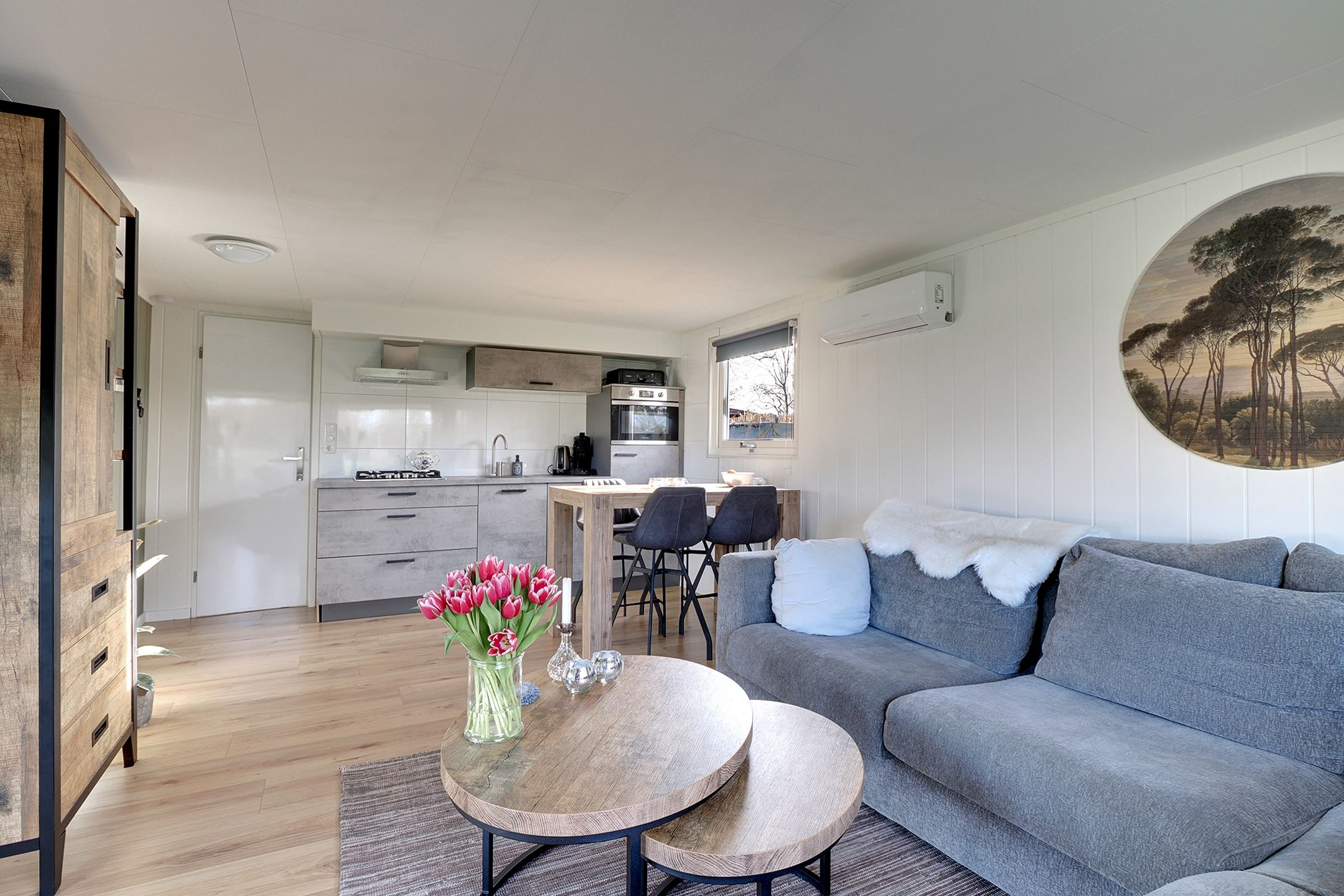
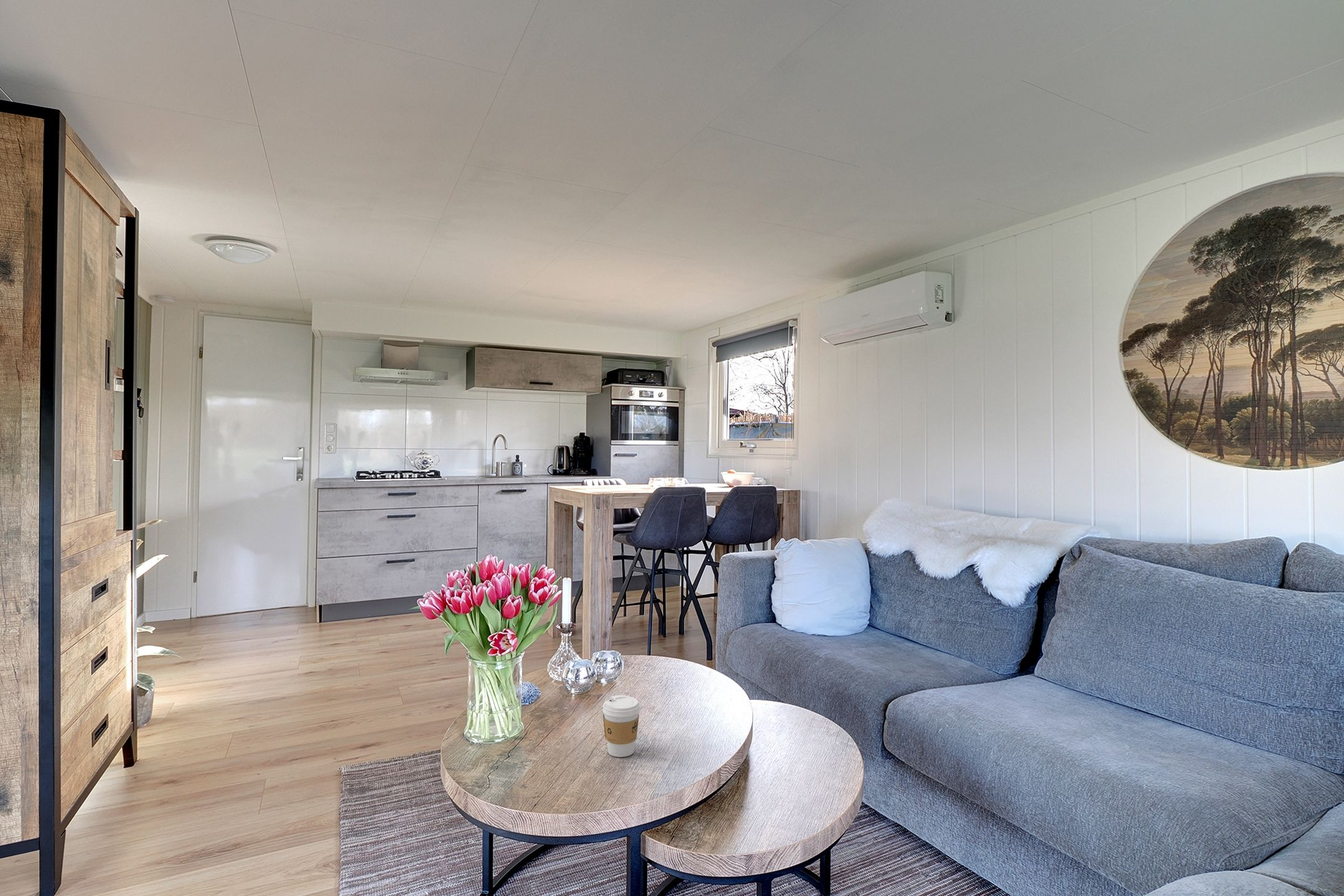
+ coffee cup (621, 726)
